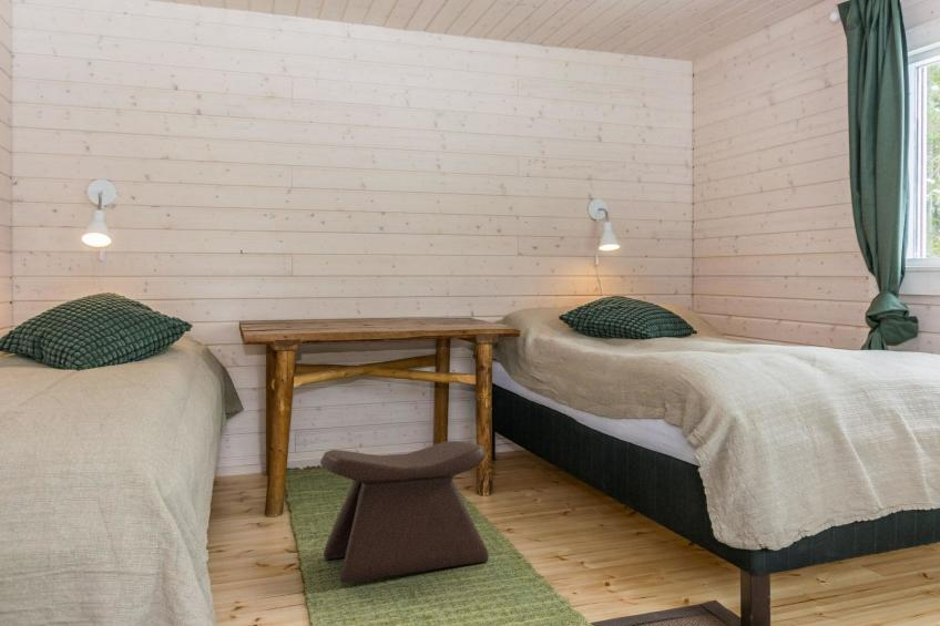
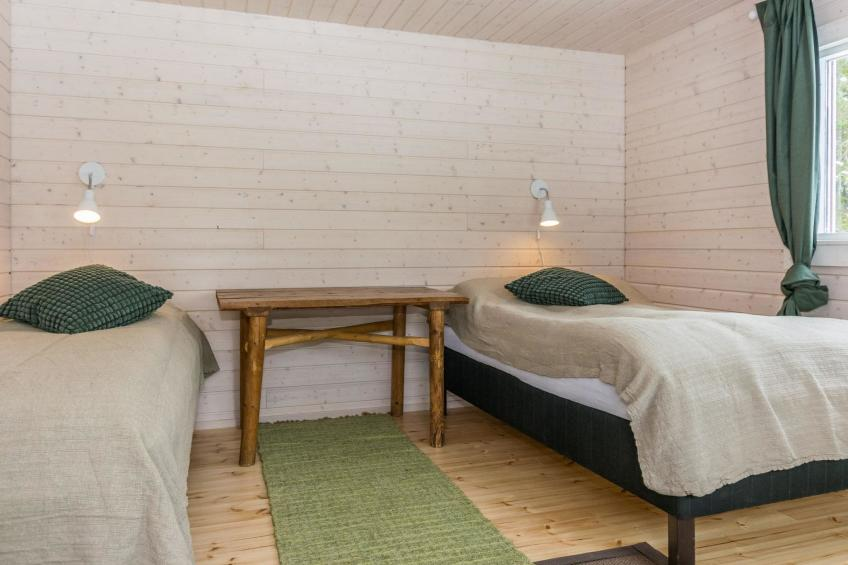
- stool (403, 503)
